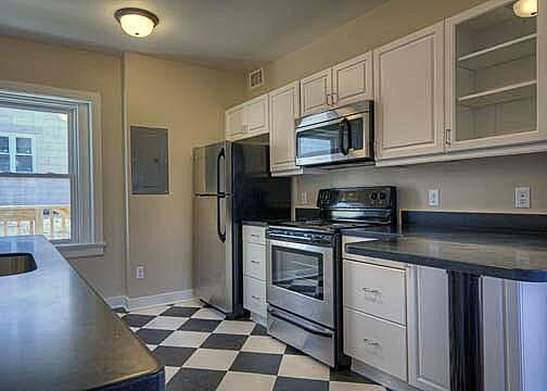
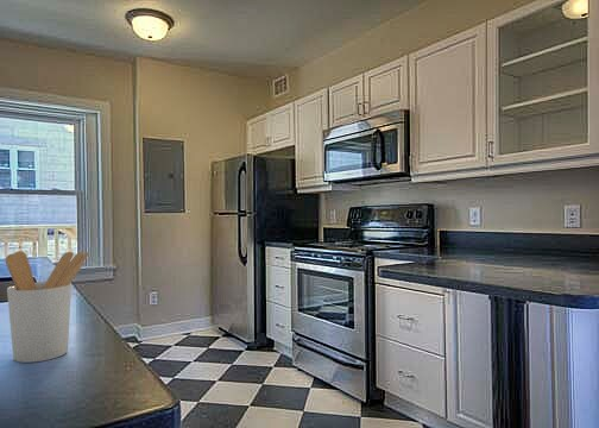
+ utensil holder (51, 300)
